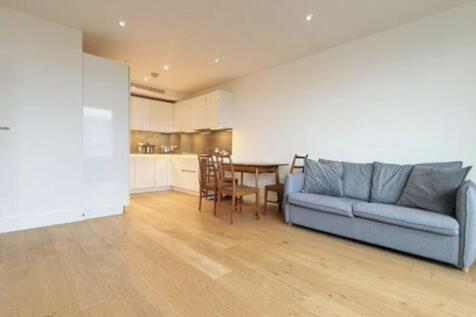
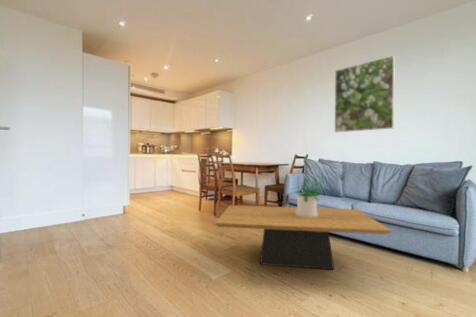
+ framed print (362, 97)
+ coffee table (294, 237)
+ potted plant (309, 195)
